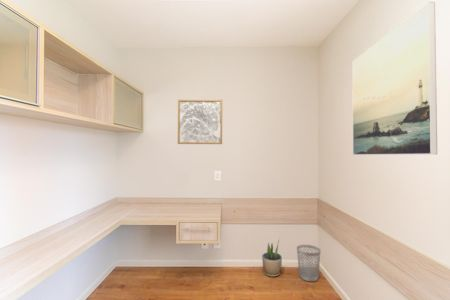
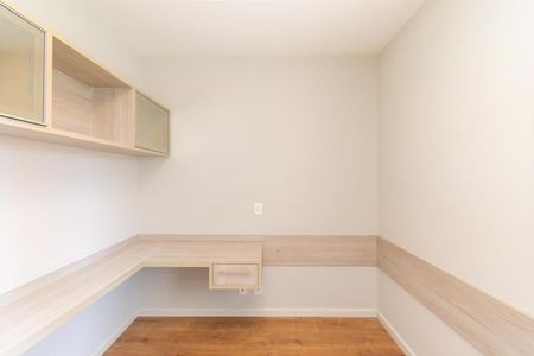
- wastebasket (308, 263)
- wall art (200, 121)
- potted plant (271, 255)
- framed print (384, 96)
